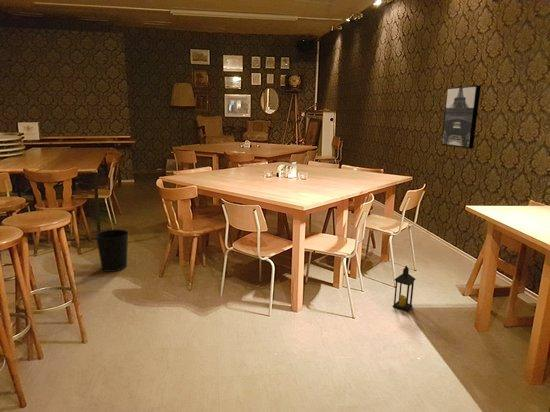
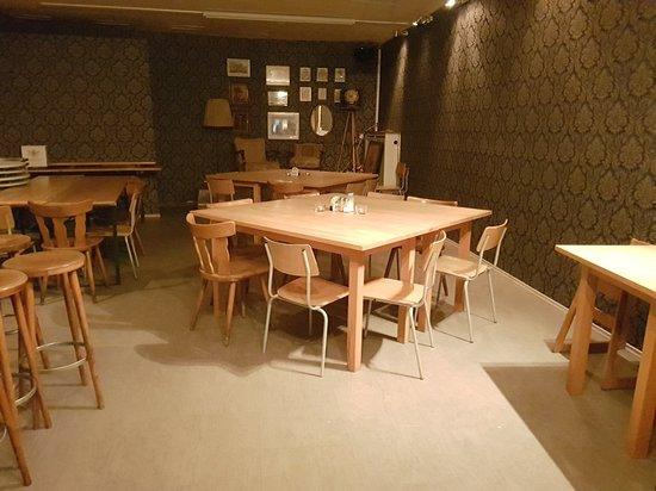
- wall art (459, 117)
- wastebasket (113, 250)
- lantern (405, 284)
